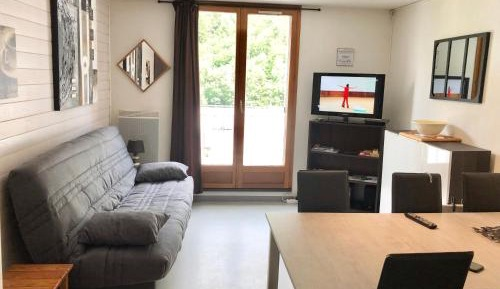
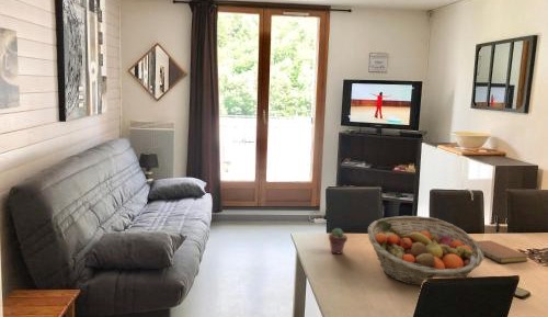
+ notebook (494, 250)
+ potted succulent (338, 239)
+ fruit basket (423, 249)
